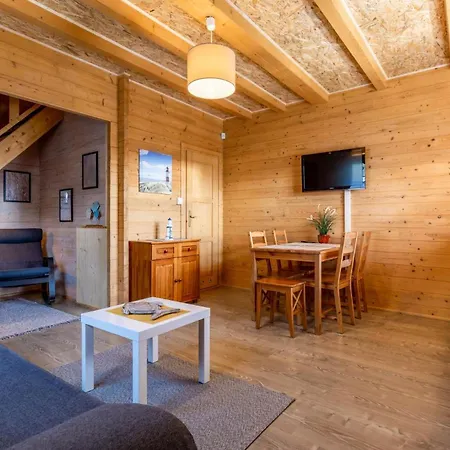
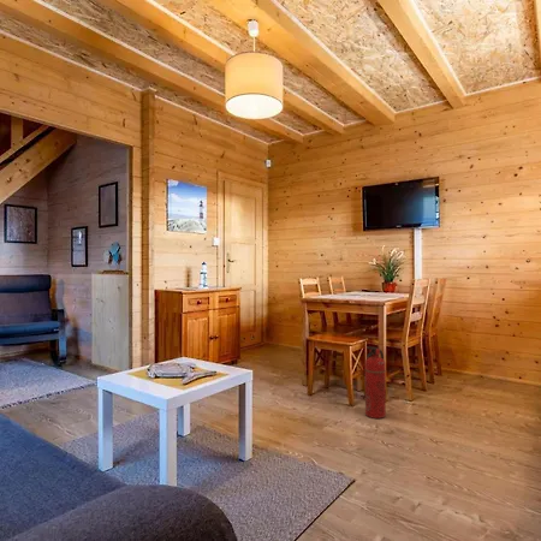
+ fire extinguisher (375, 380)
